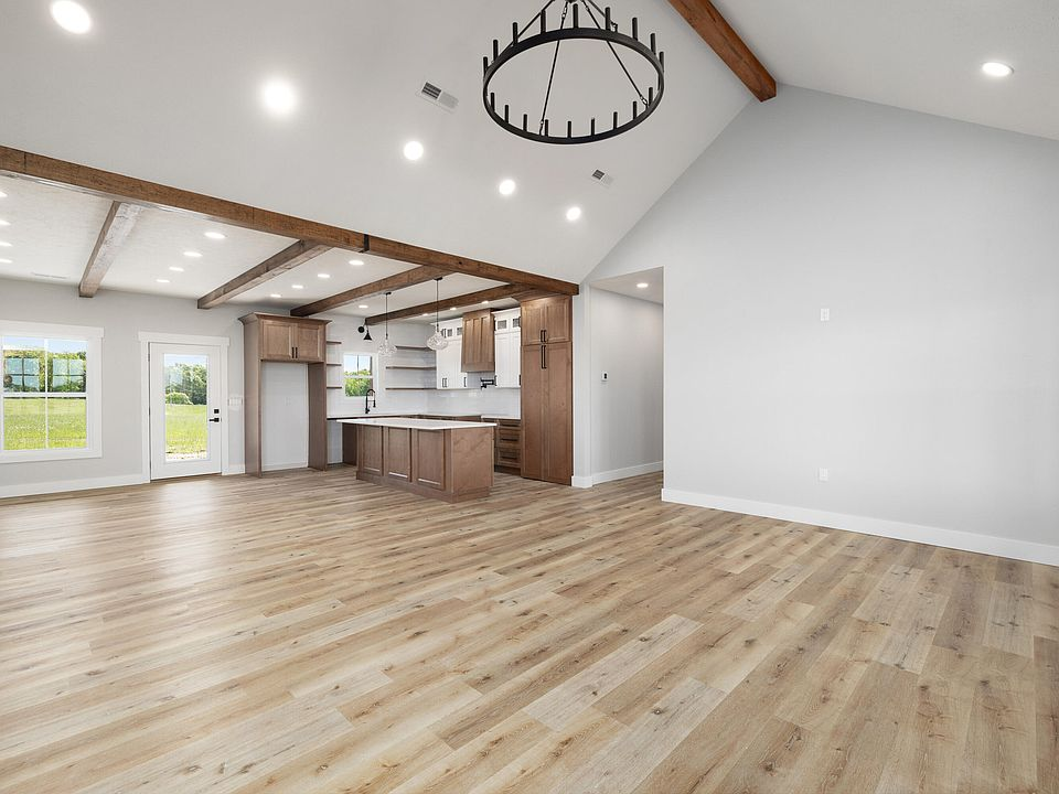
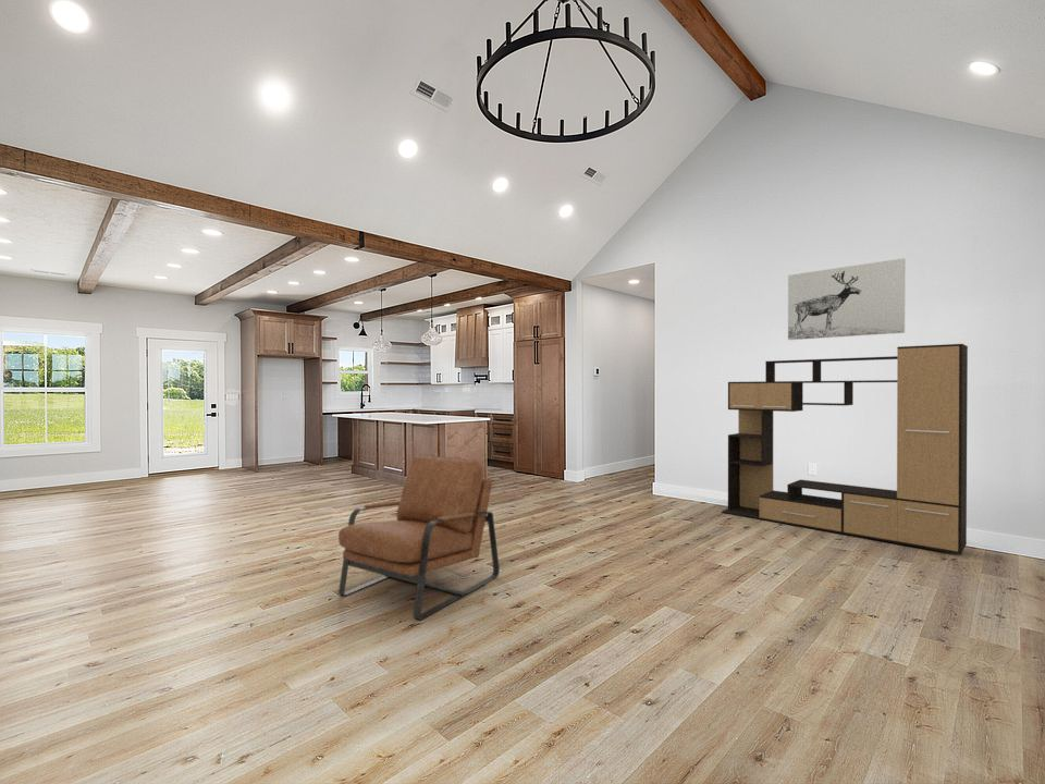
+ chair (419, 524)
+ wall art (843, 302)
+ media console (829, 404)
